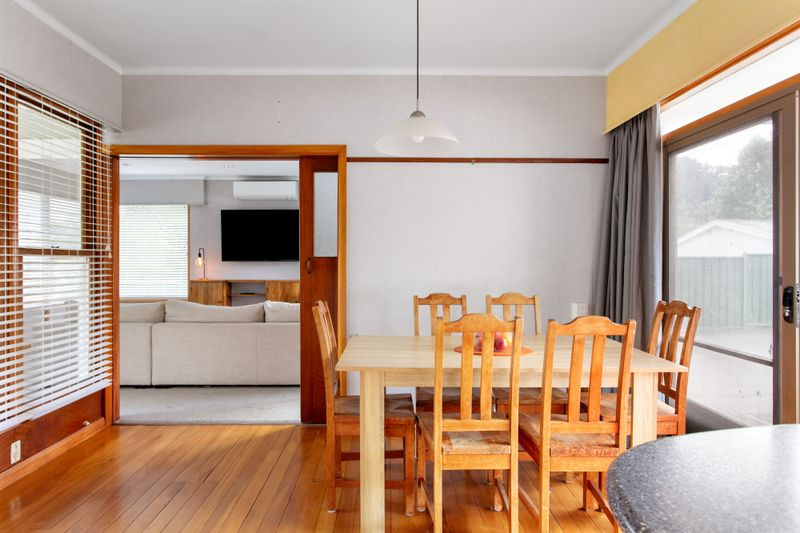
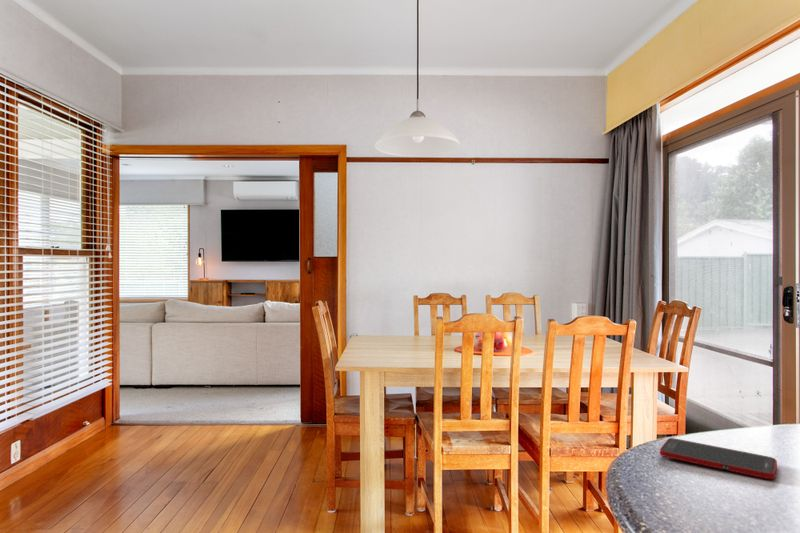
+ cell phone (716, 457)
